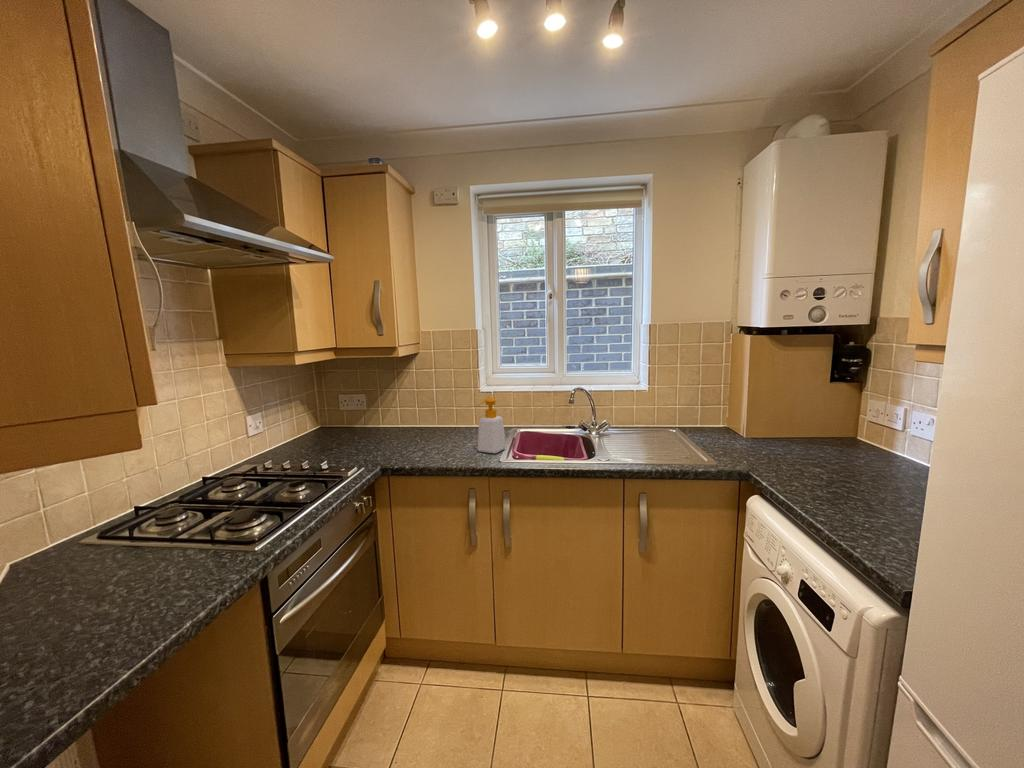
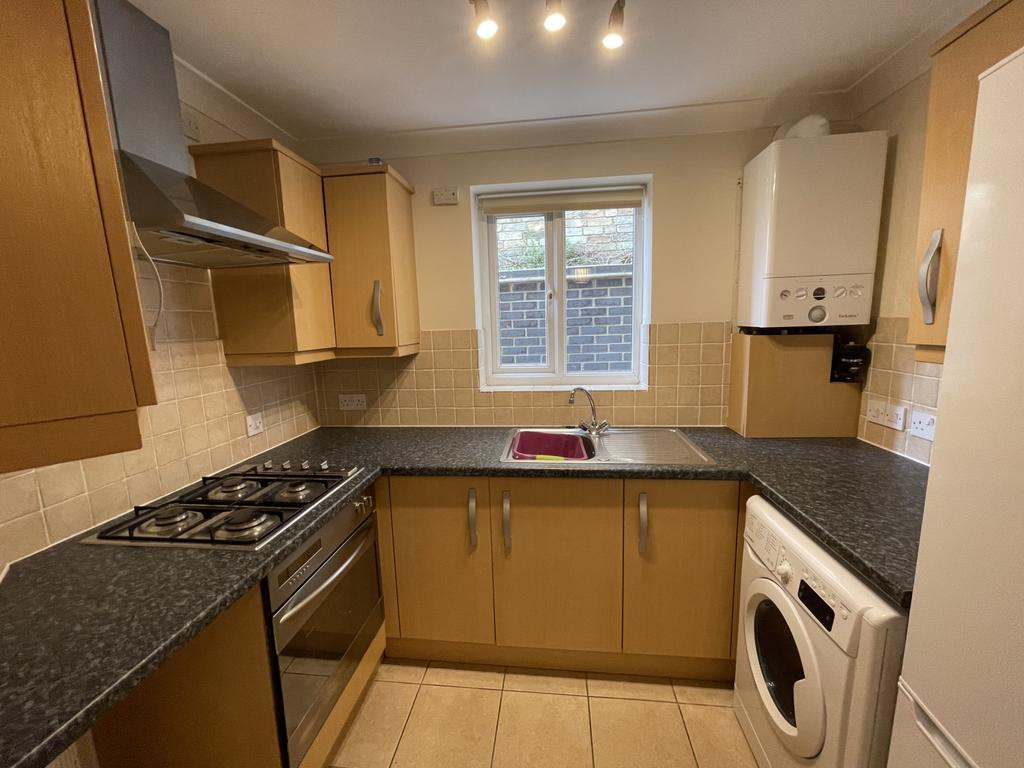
- soap bottle (488, 425)
